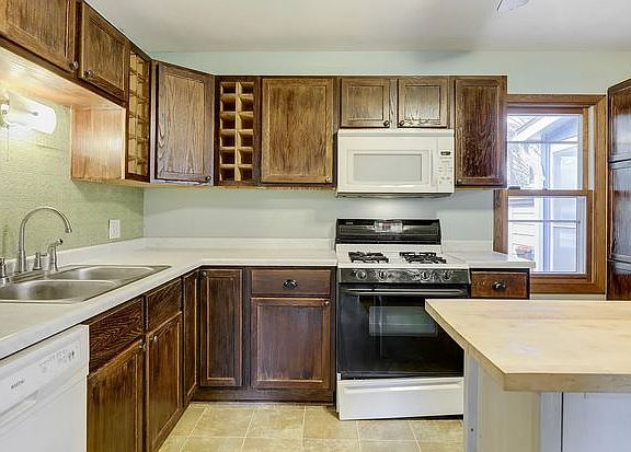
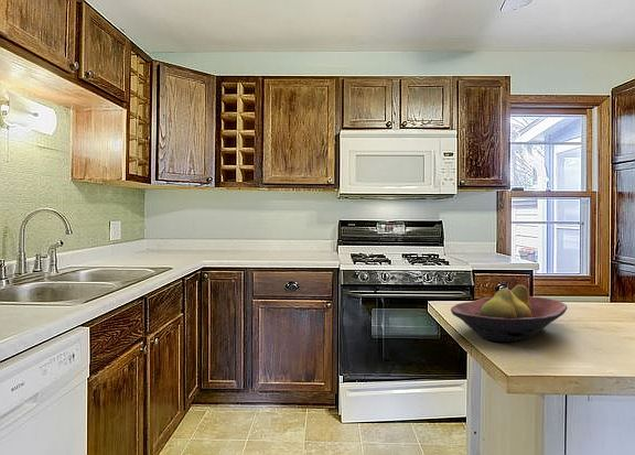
+ fruit bowl (509, 307)
